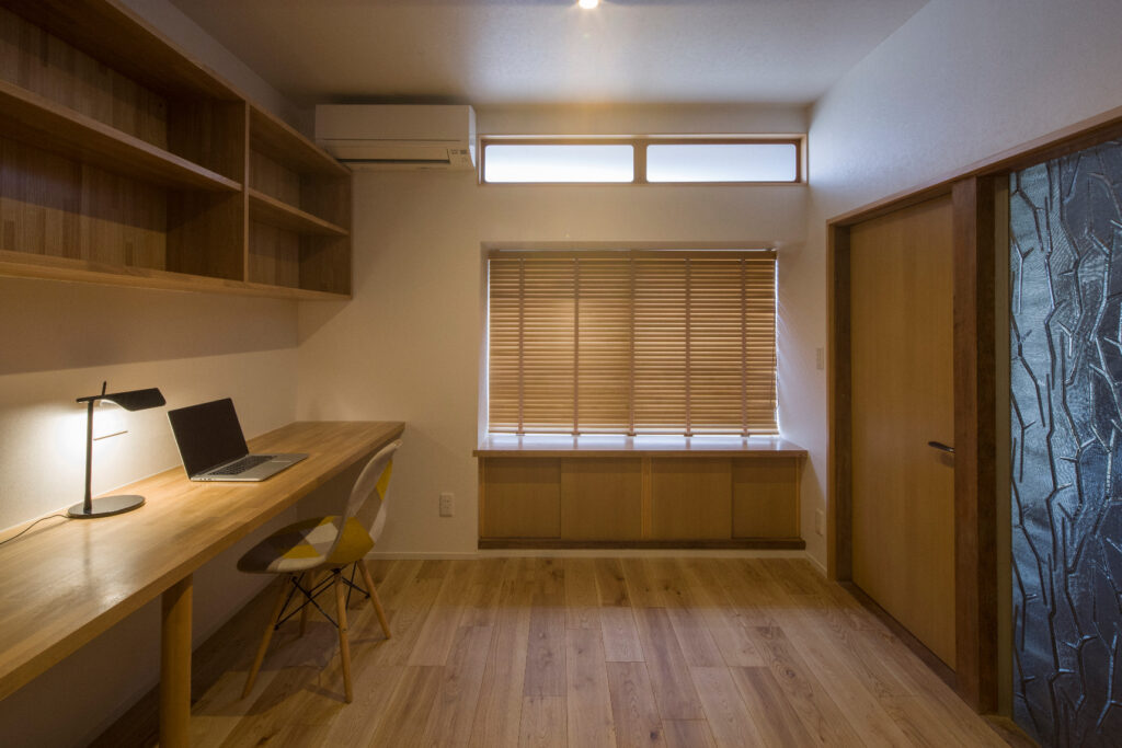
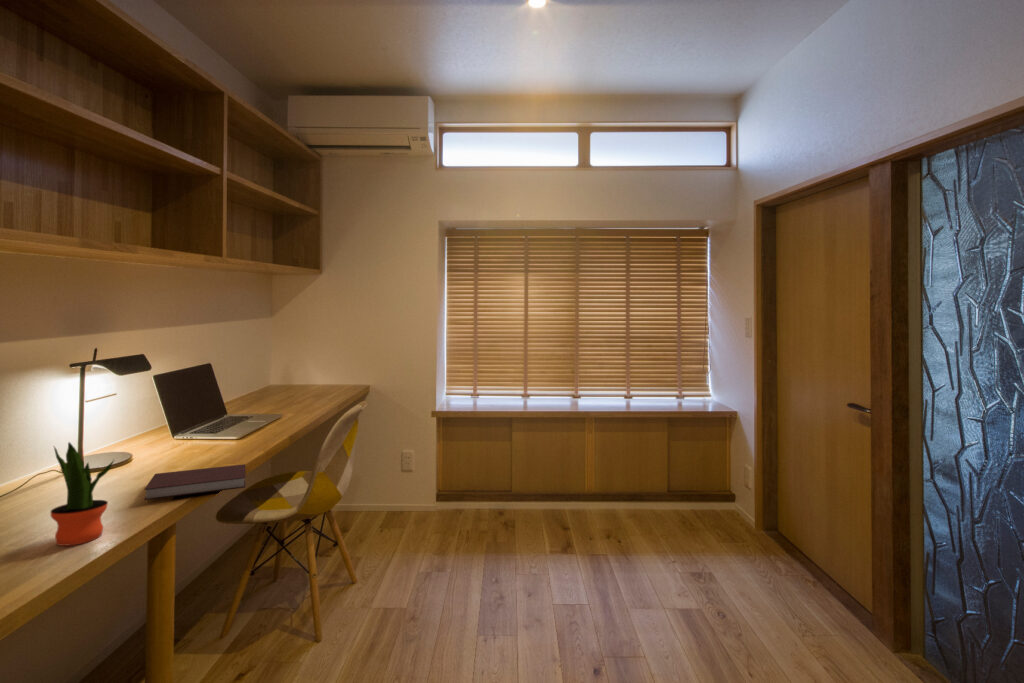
+ notebook (199, 480)
+ potted plant (80, 488)
